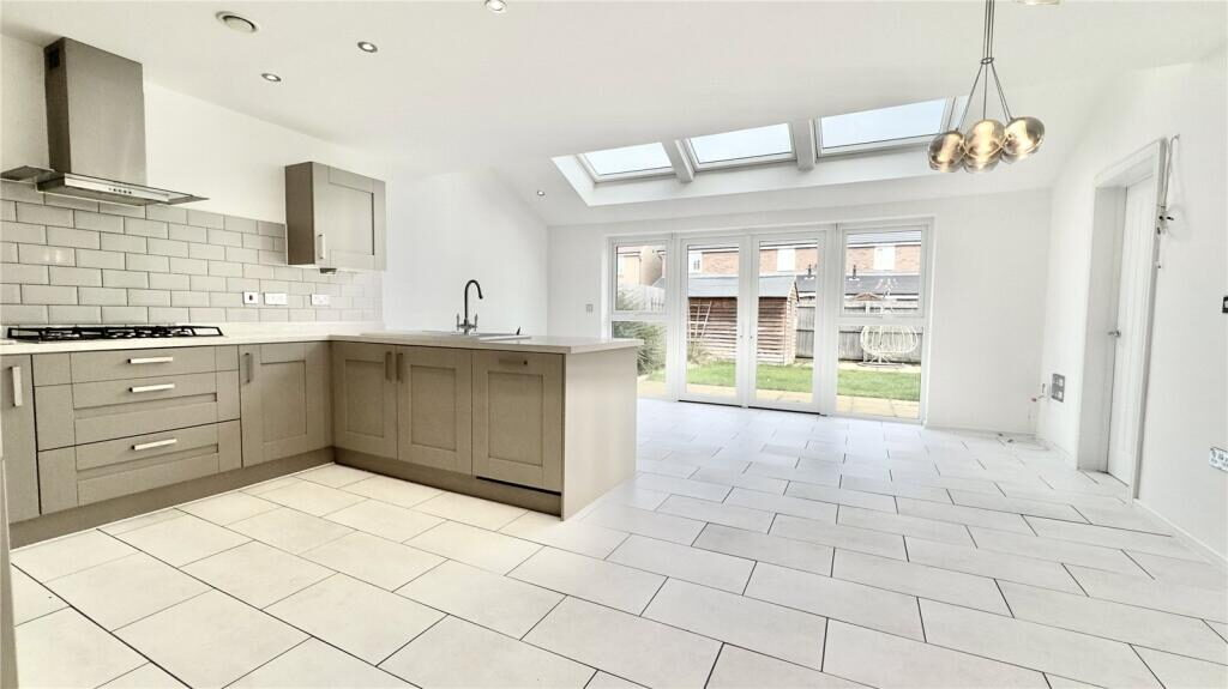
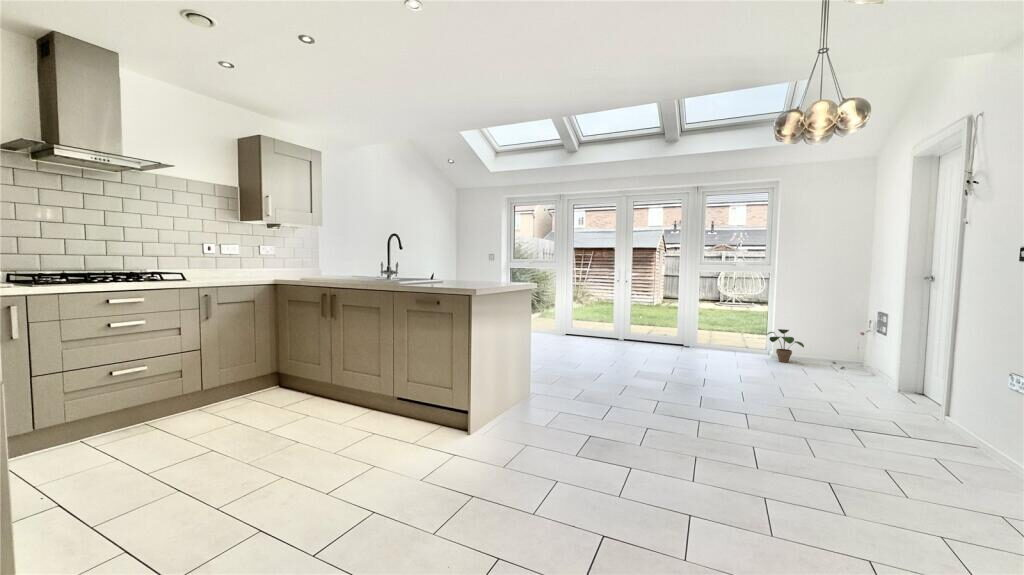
+ potted plant (784, 345)
